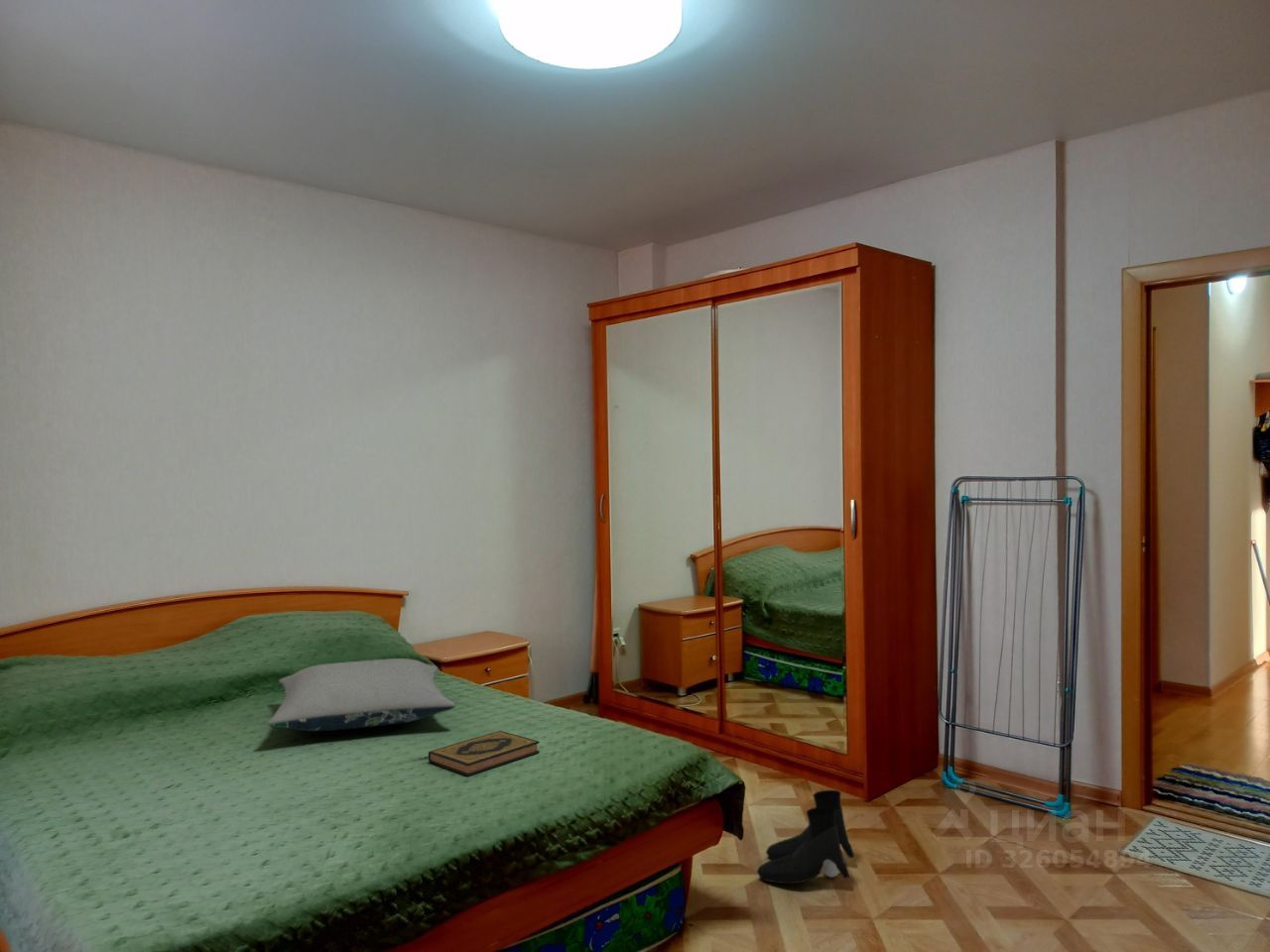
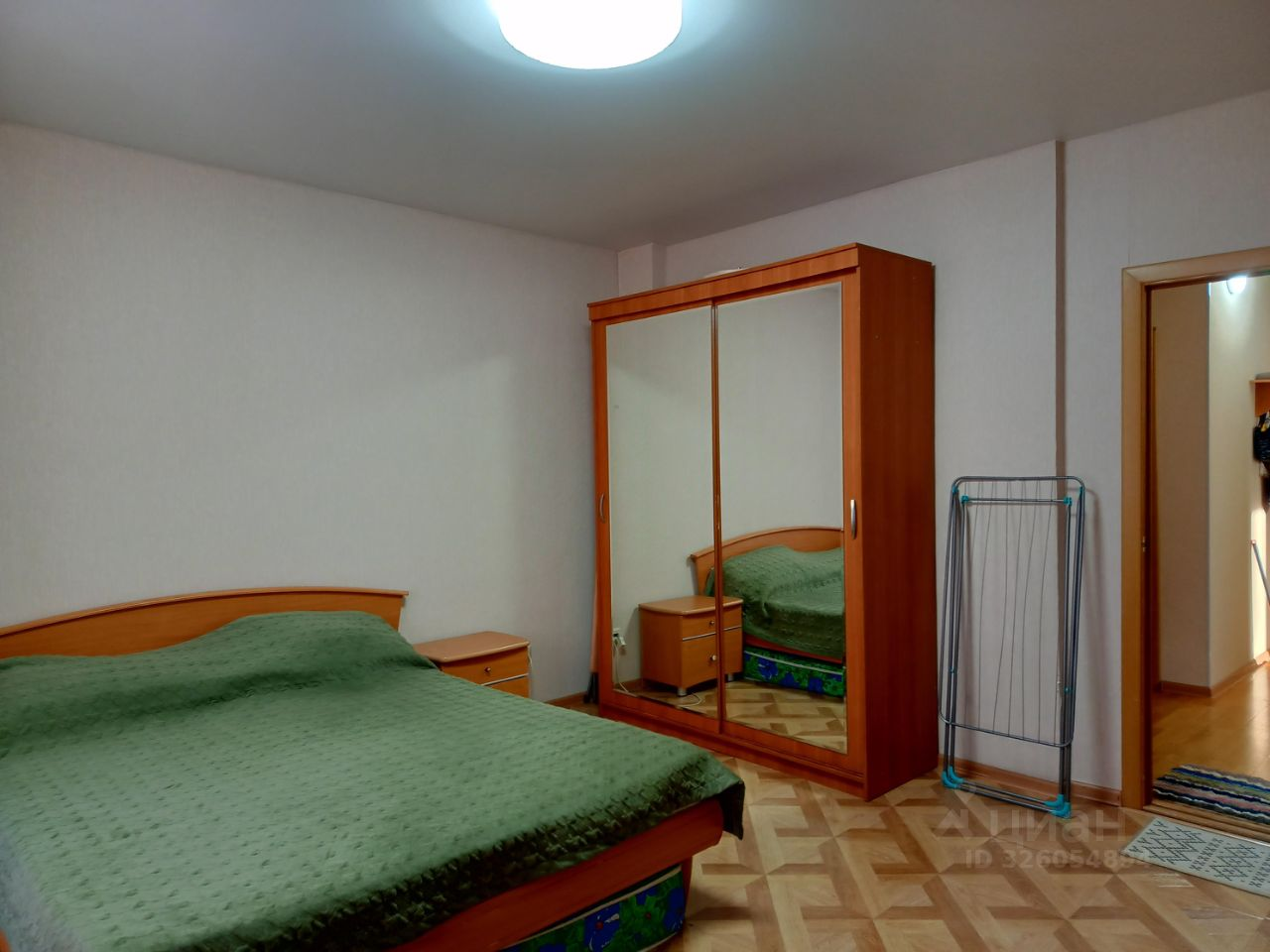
- pillow (362, 692)
- boots (805, 833)
- hardback book (484, 751)
